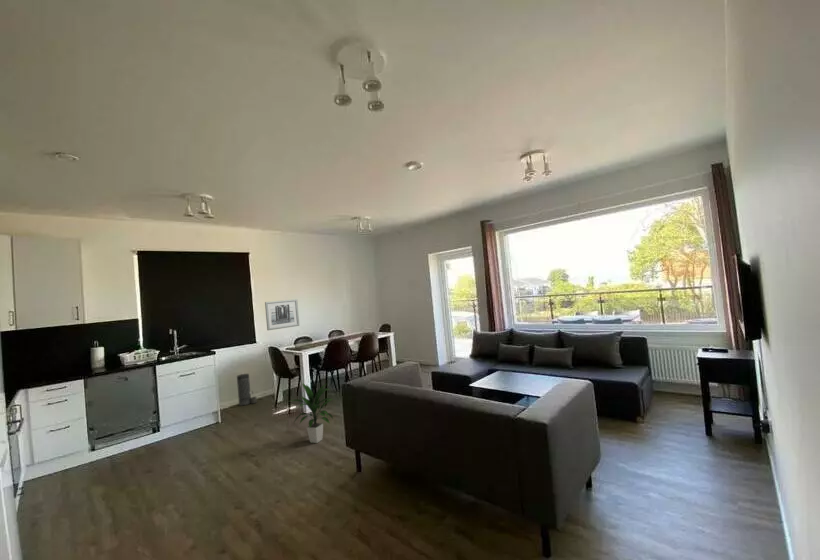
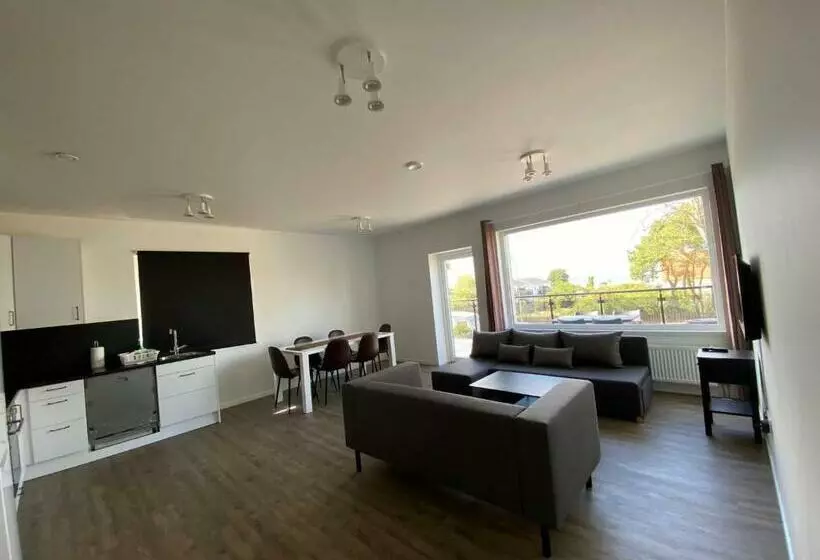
- indoor plant (315, 411)
- wall art (282, 314)
- canister (246, 388)
